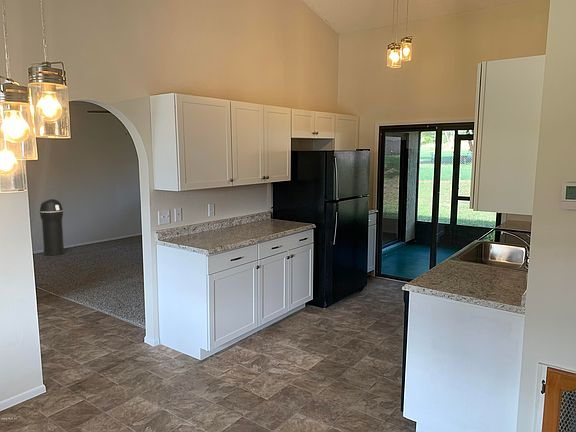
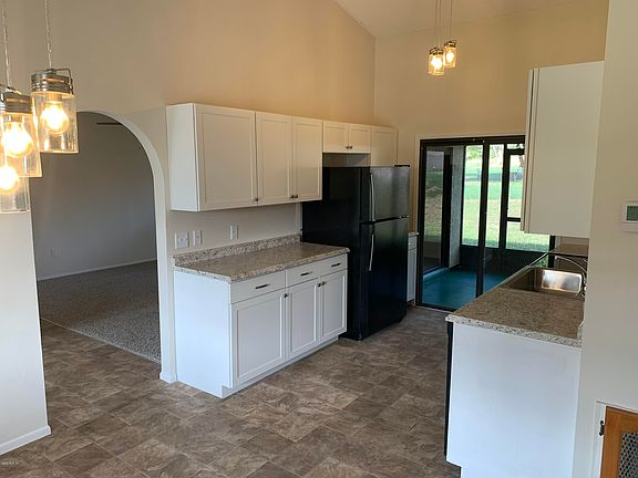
- trash can (52, 226)
